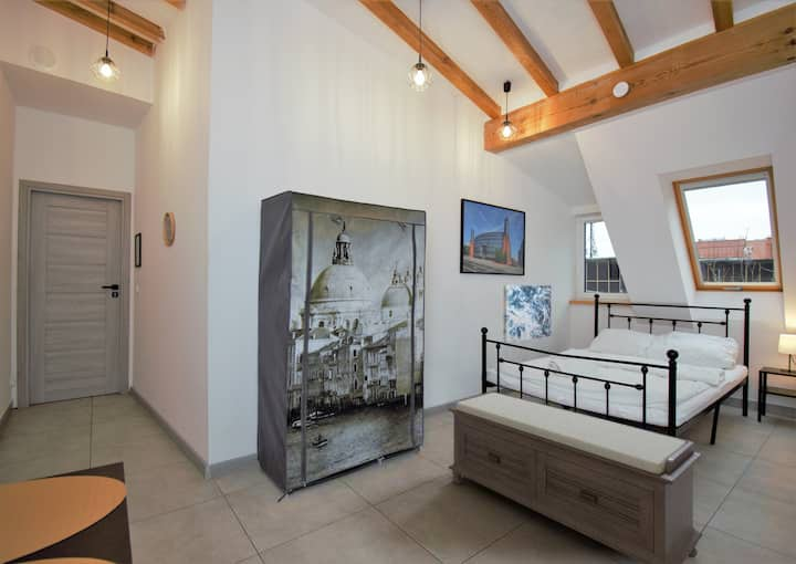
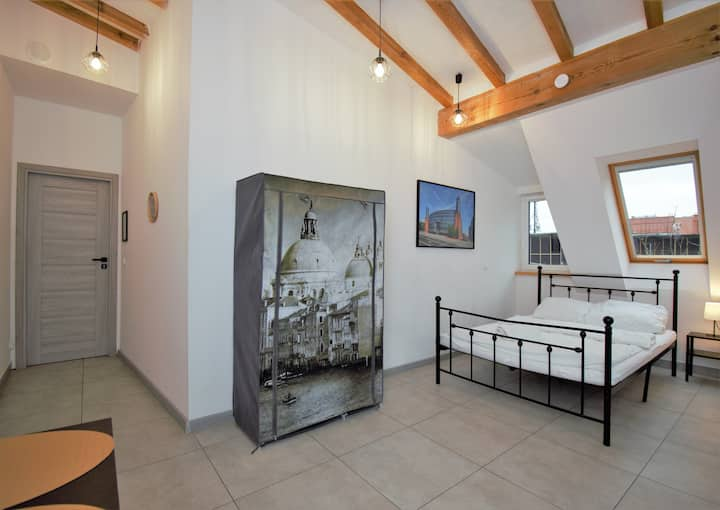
- bench (555, 466)
- wall art (528, 312)
